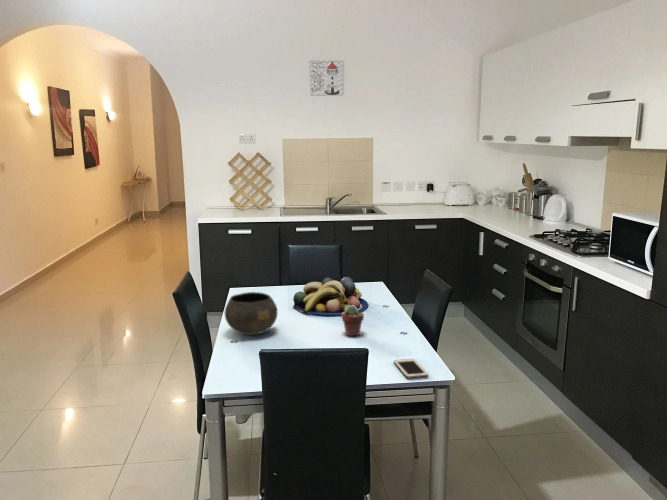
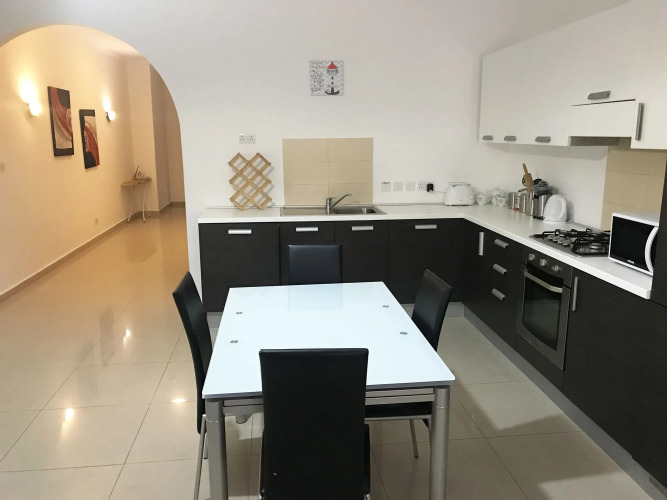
- fruit bowl (331, 292)
- potted succulent (352, 319)
- bowl (251, 314)
- cell phone (410, 368)
